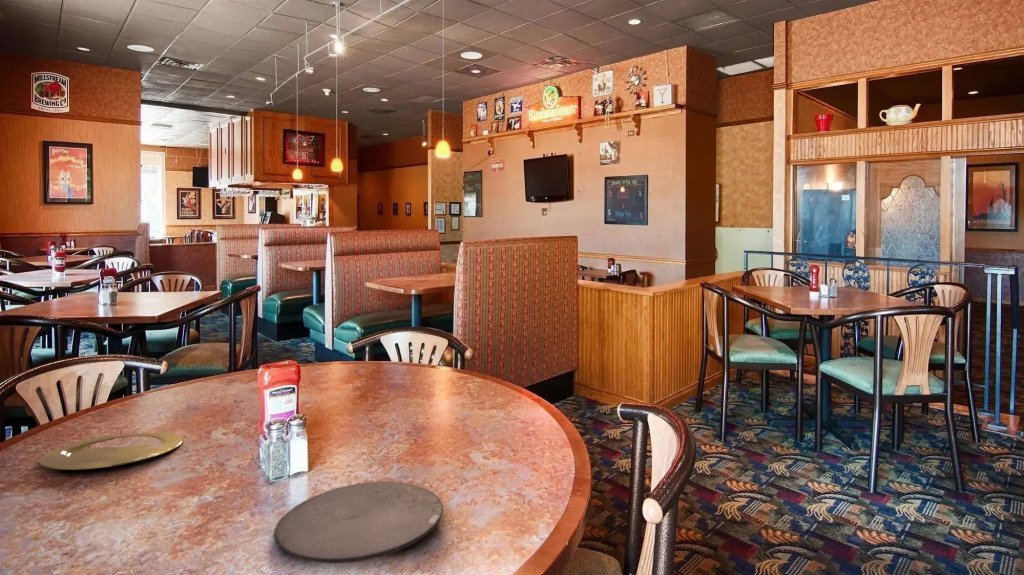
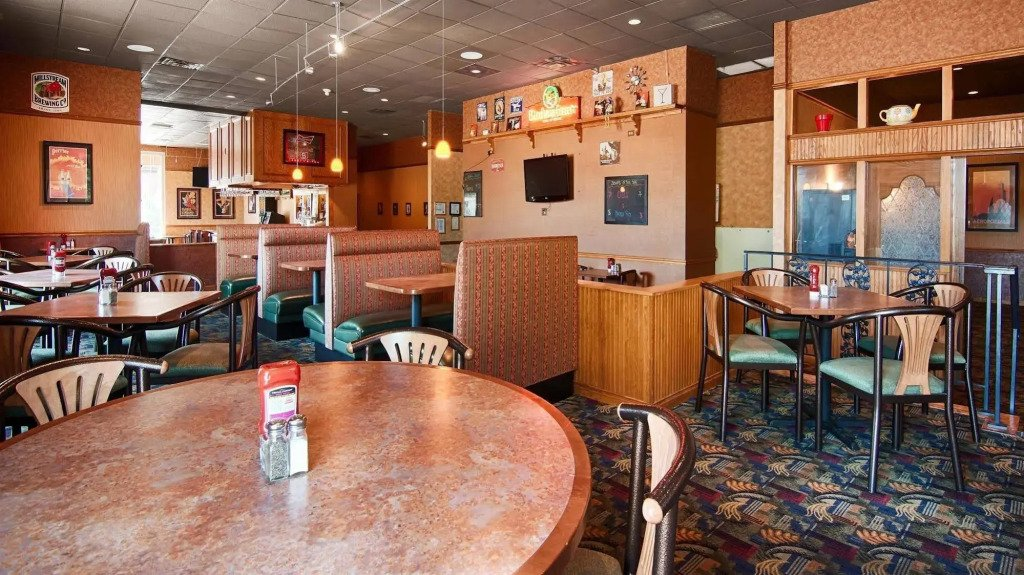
- plate (361, 517)
- plate (115, 449)
